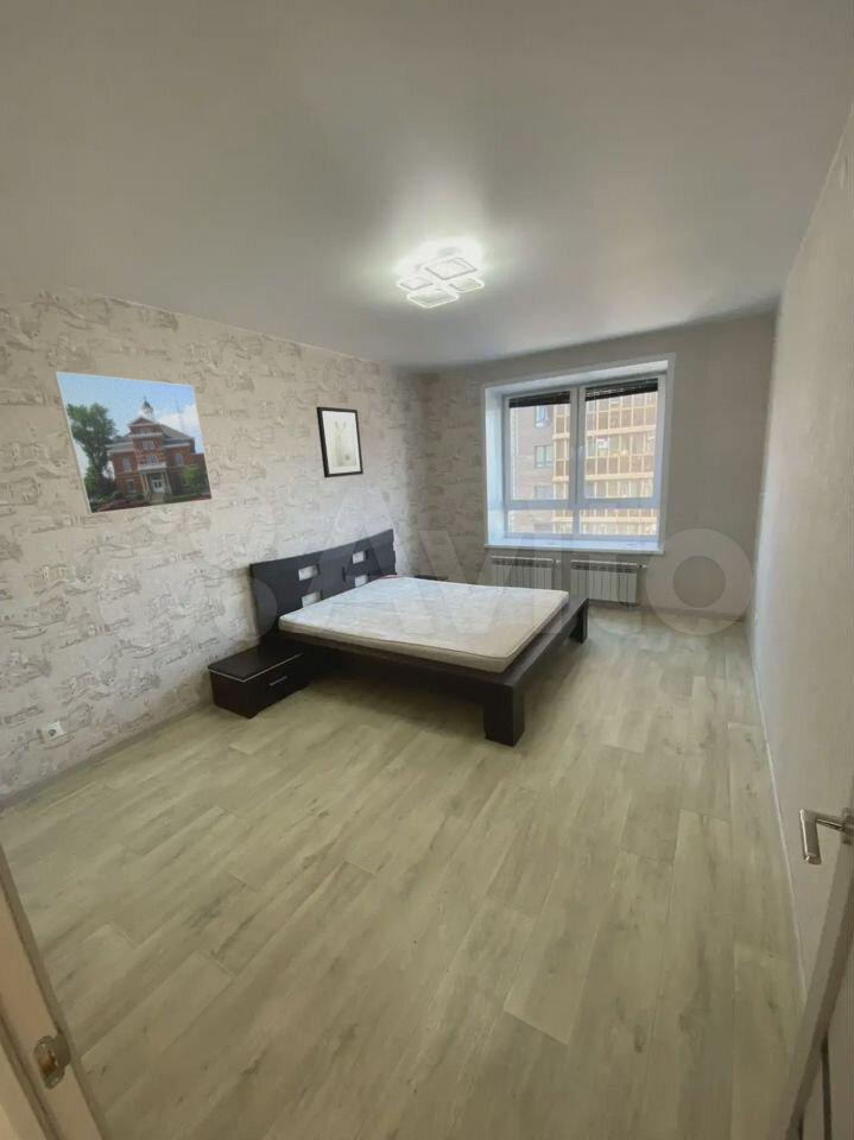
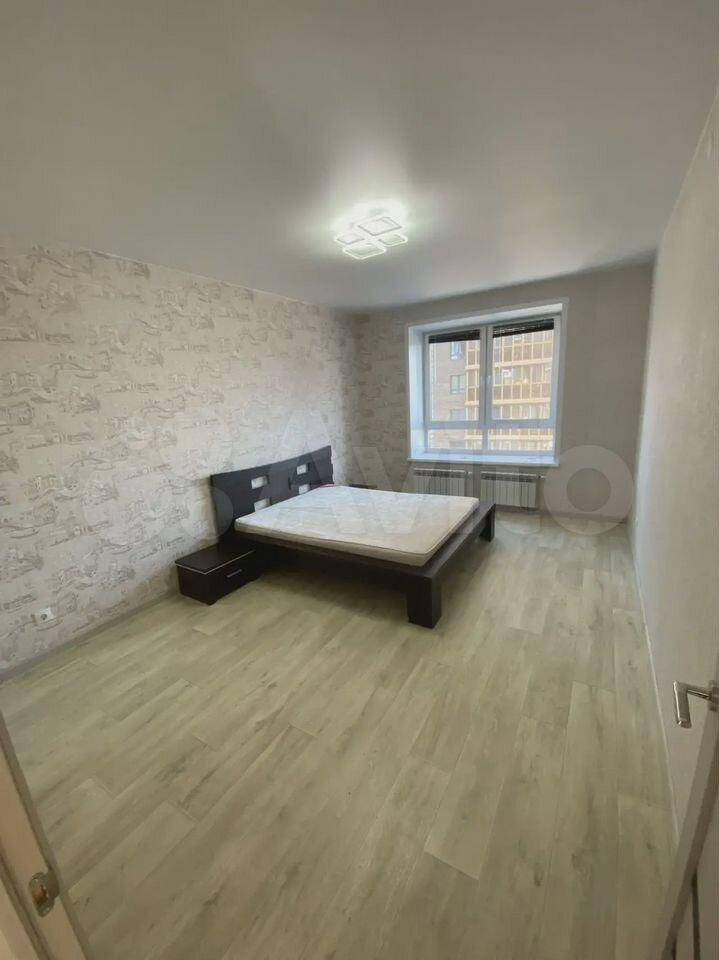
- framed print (144, 444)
- wall art (341, 442)
